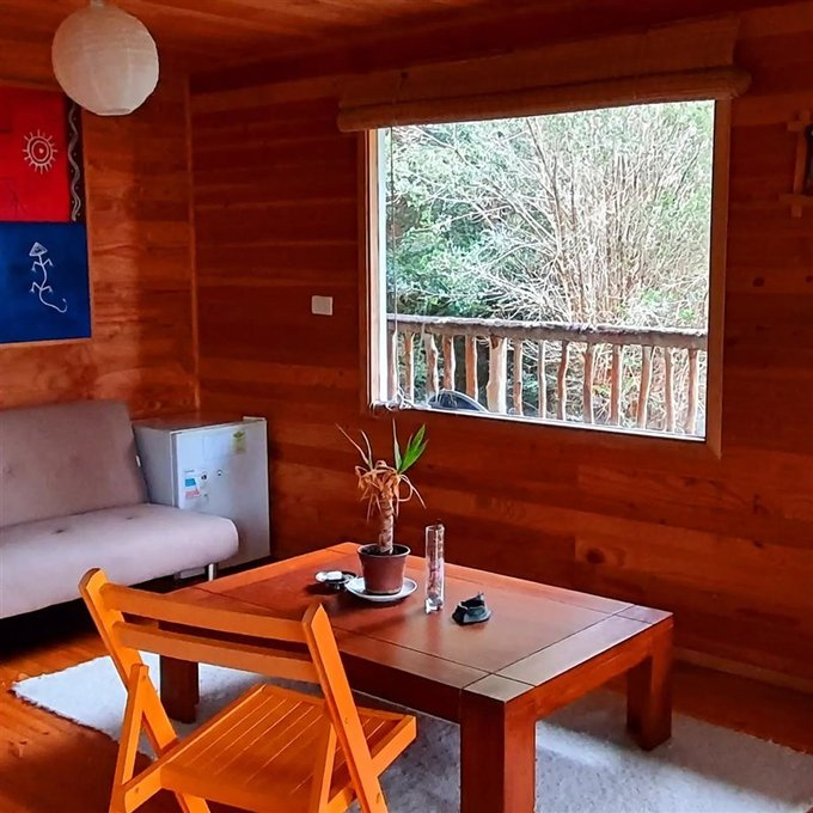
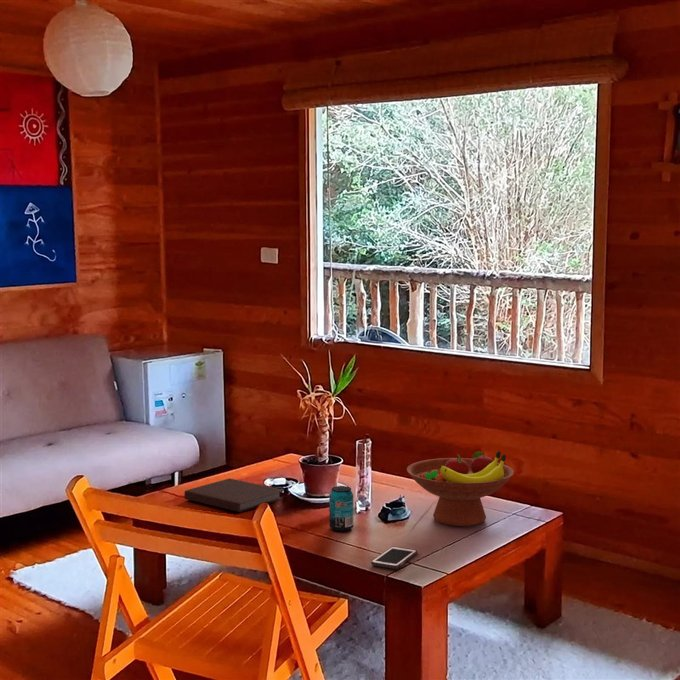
+ fruit bowl (459, 485)
+ notebook (234, 494)
+ cell phone (394, 557)
+ beverage can (341, 508)
